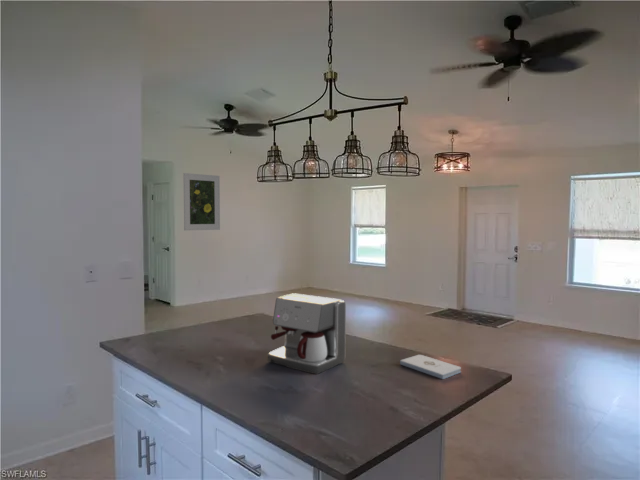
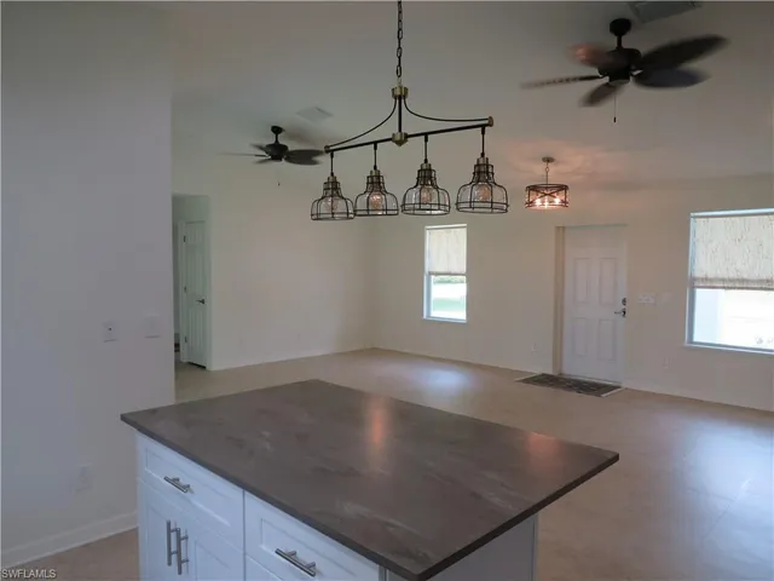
- coffee maker (306, 330)
- notepad (430, 365)
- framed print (202, 202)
